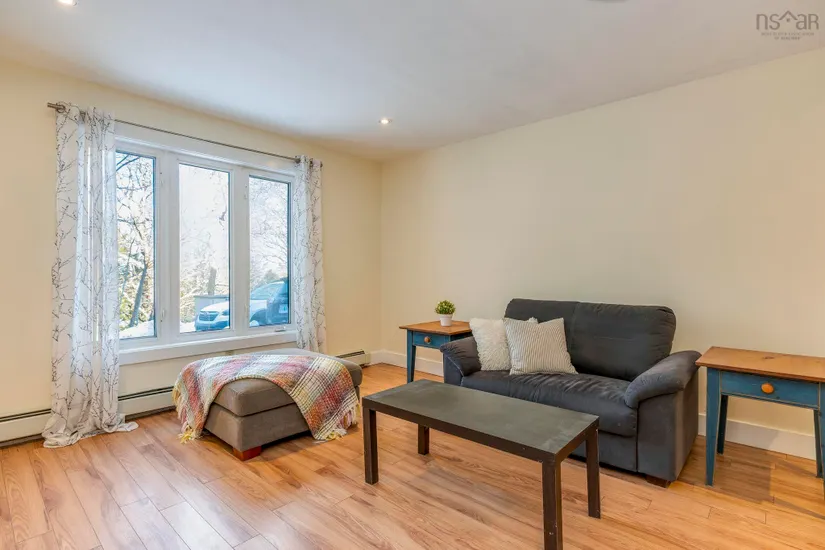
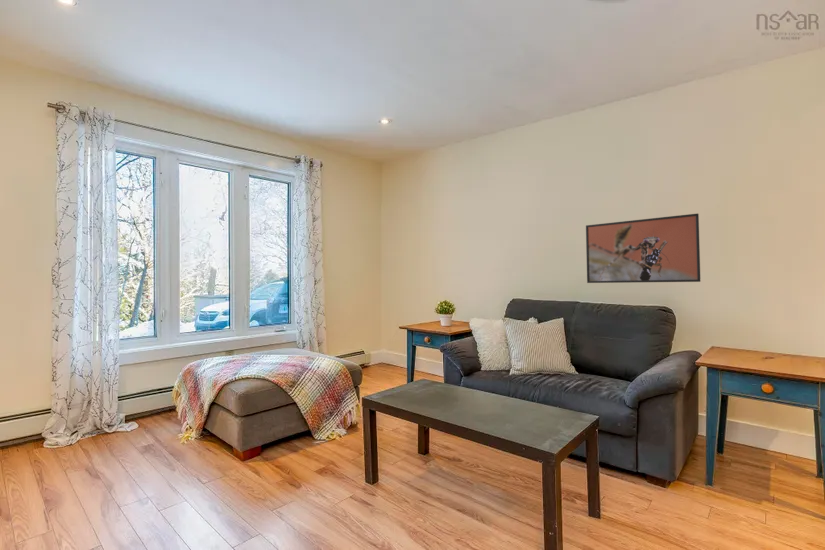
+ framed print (638, 251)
